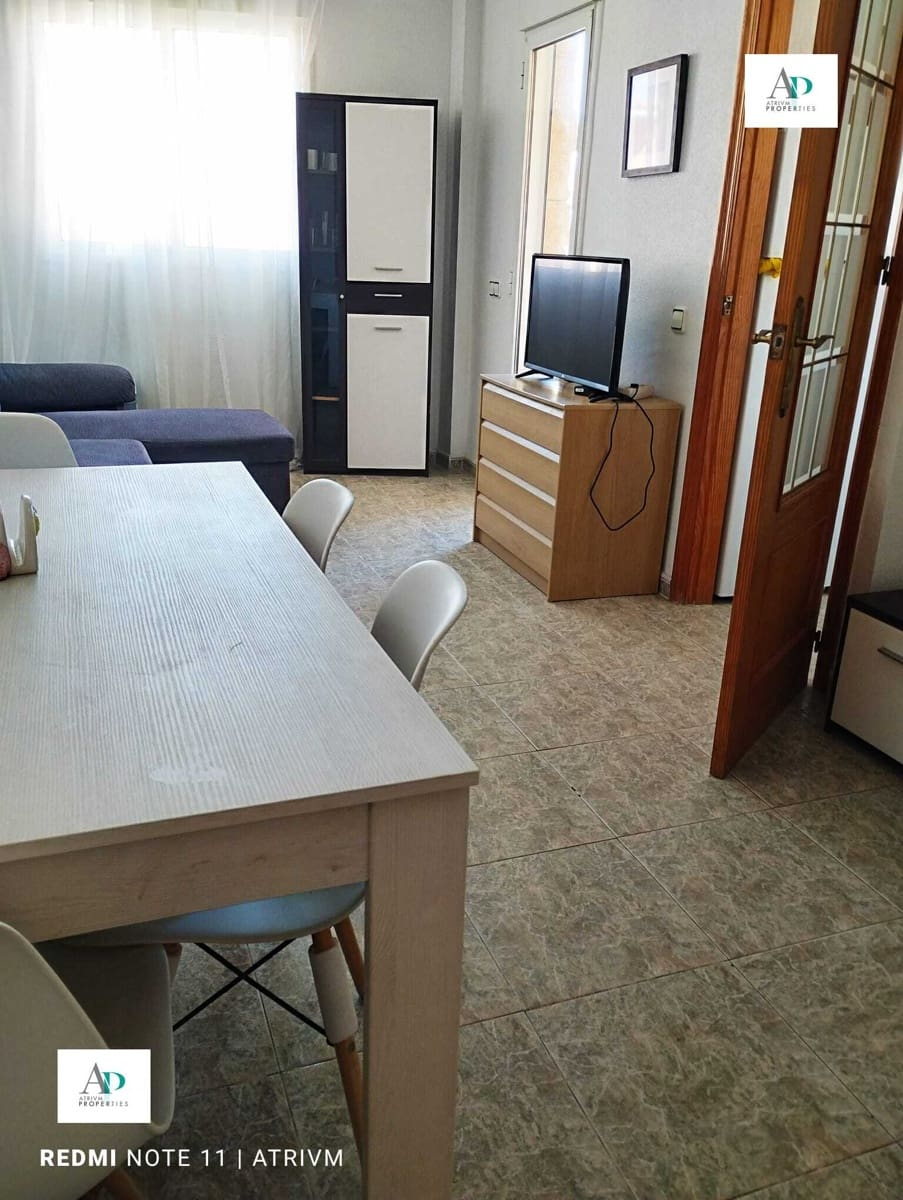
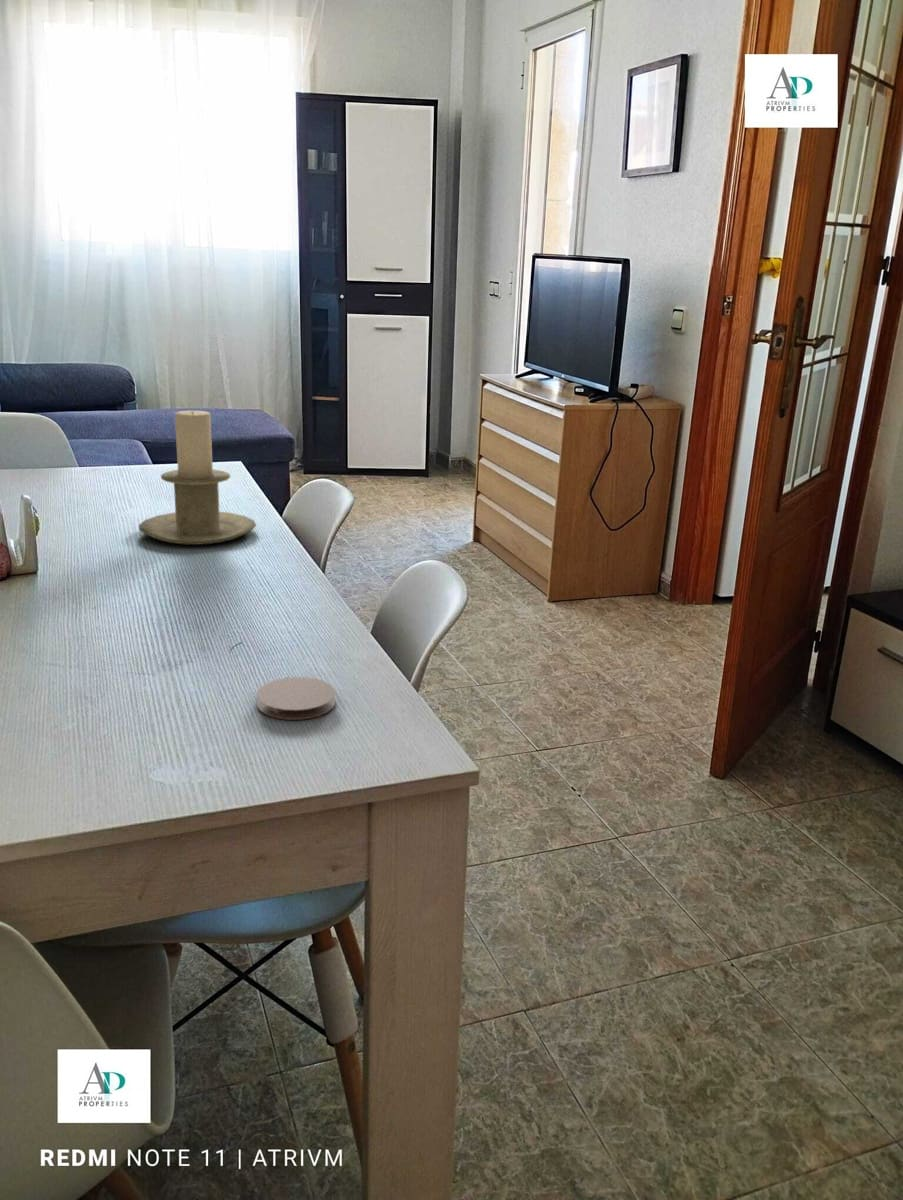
+ coaster (296, 697)
+ candle holder (195, 473)
